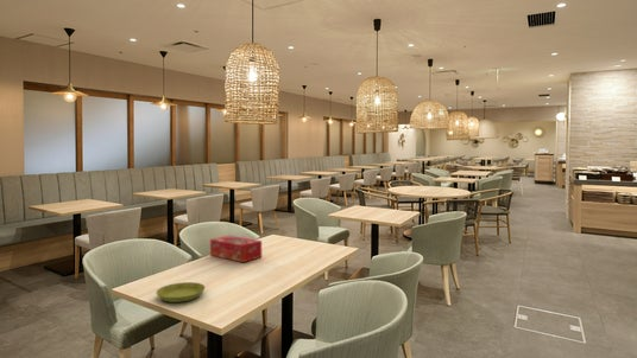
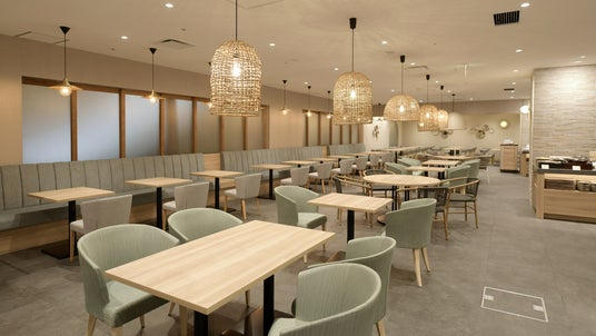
- tissue box (235, 248)
- saucer (181, 292)
